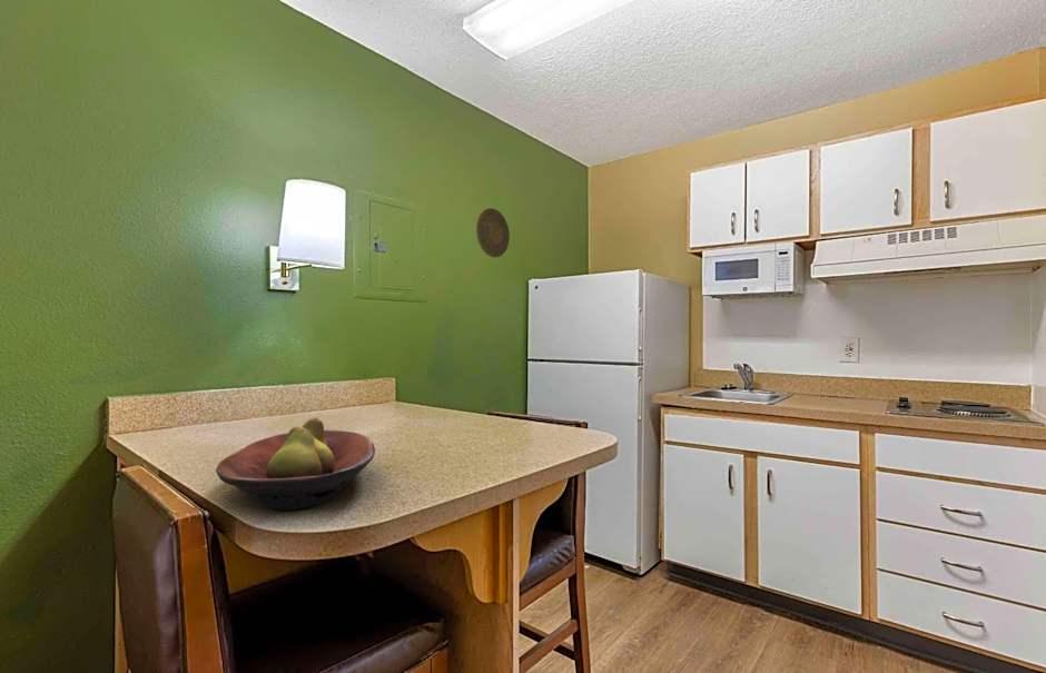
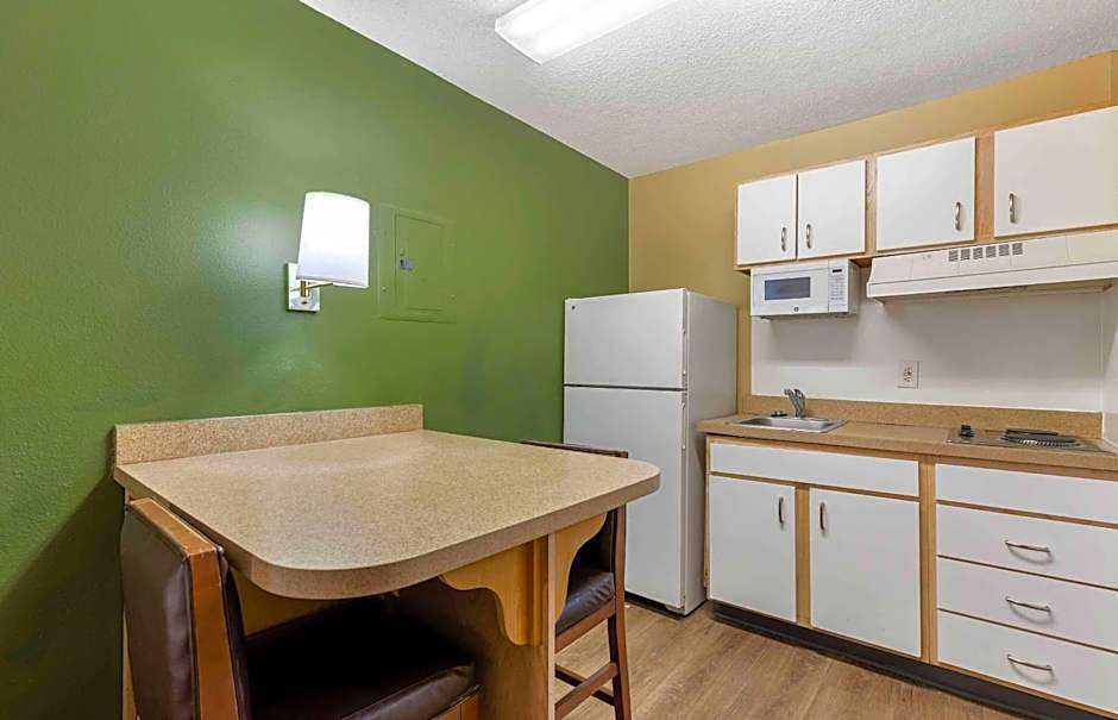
- fruit bowl (304, 454)
- decorative plate (494, 232)
